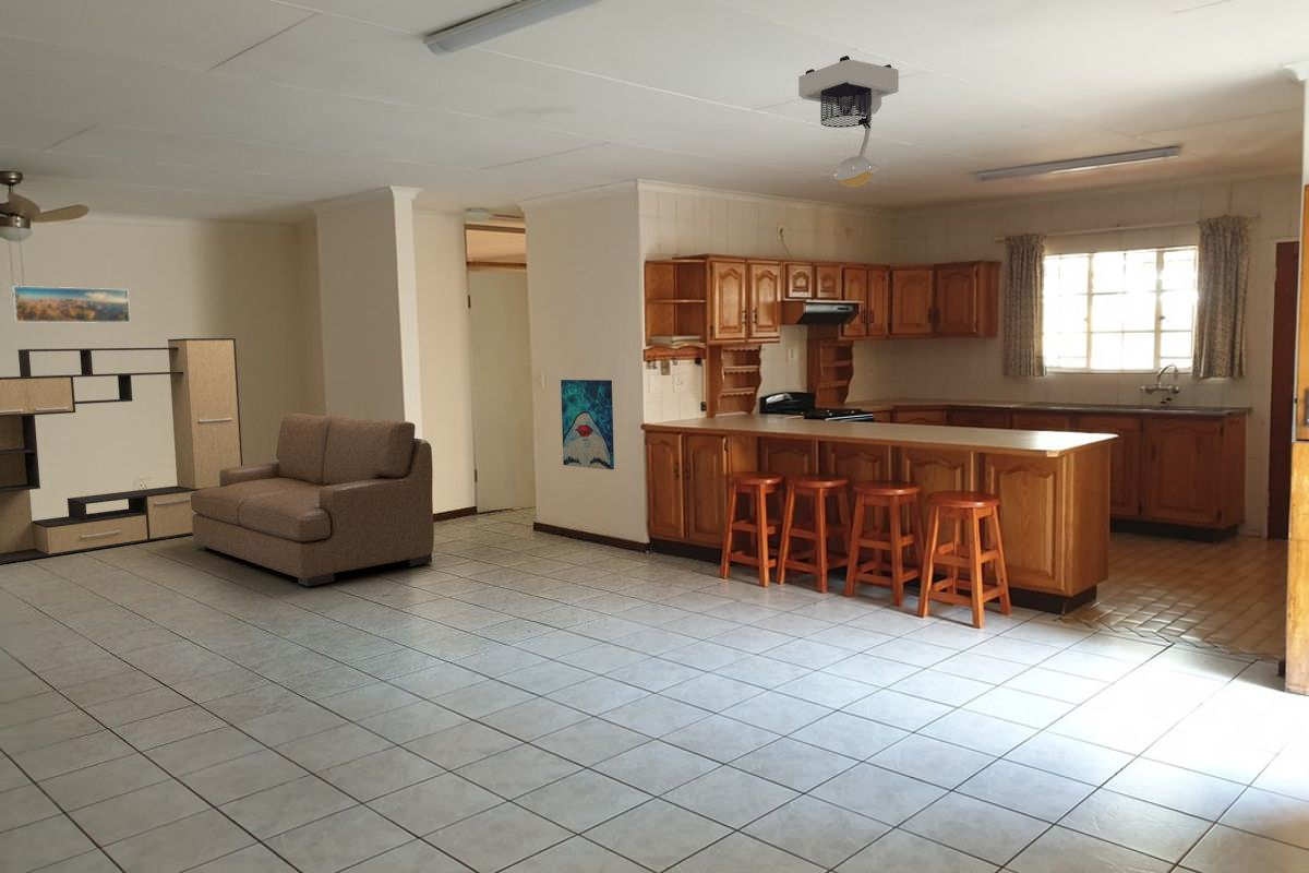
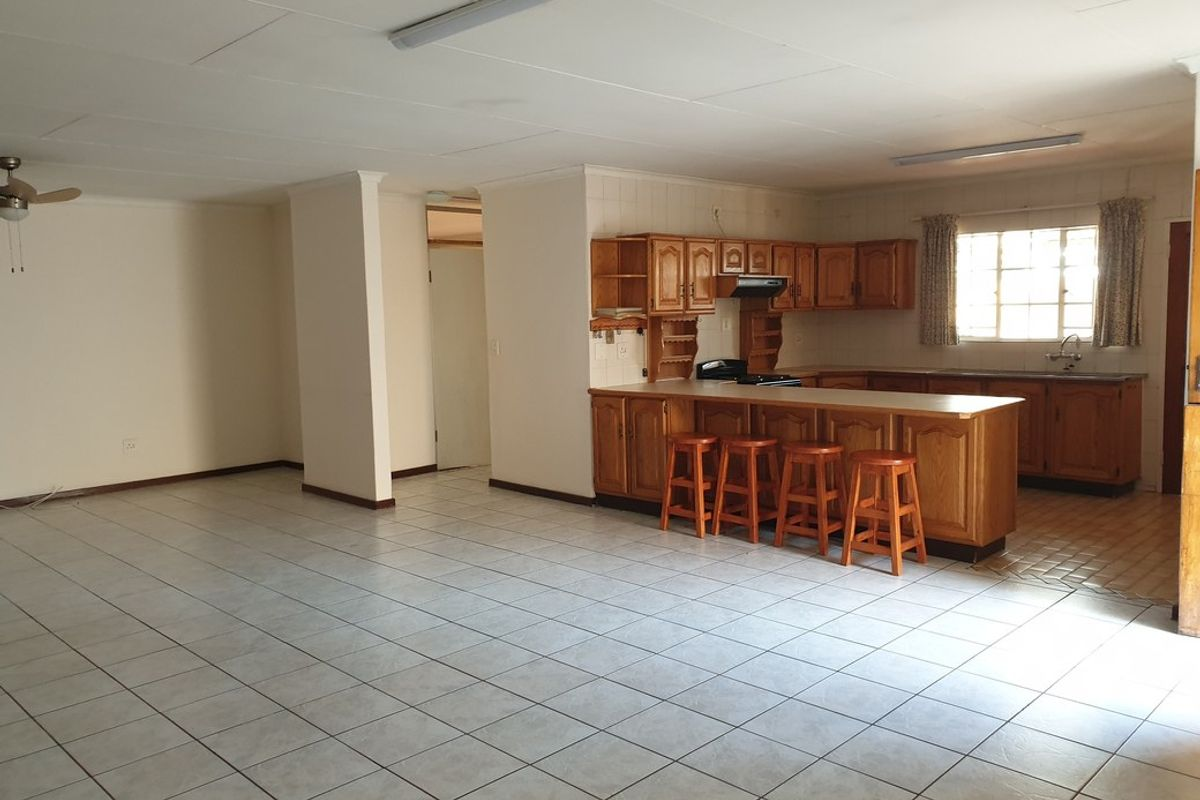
- wall art (587, 423)
- sofa (303, 487)
- ceiling light (848, 125)
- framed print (73, 304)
- media console (115, 402)
